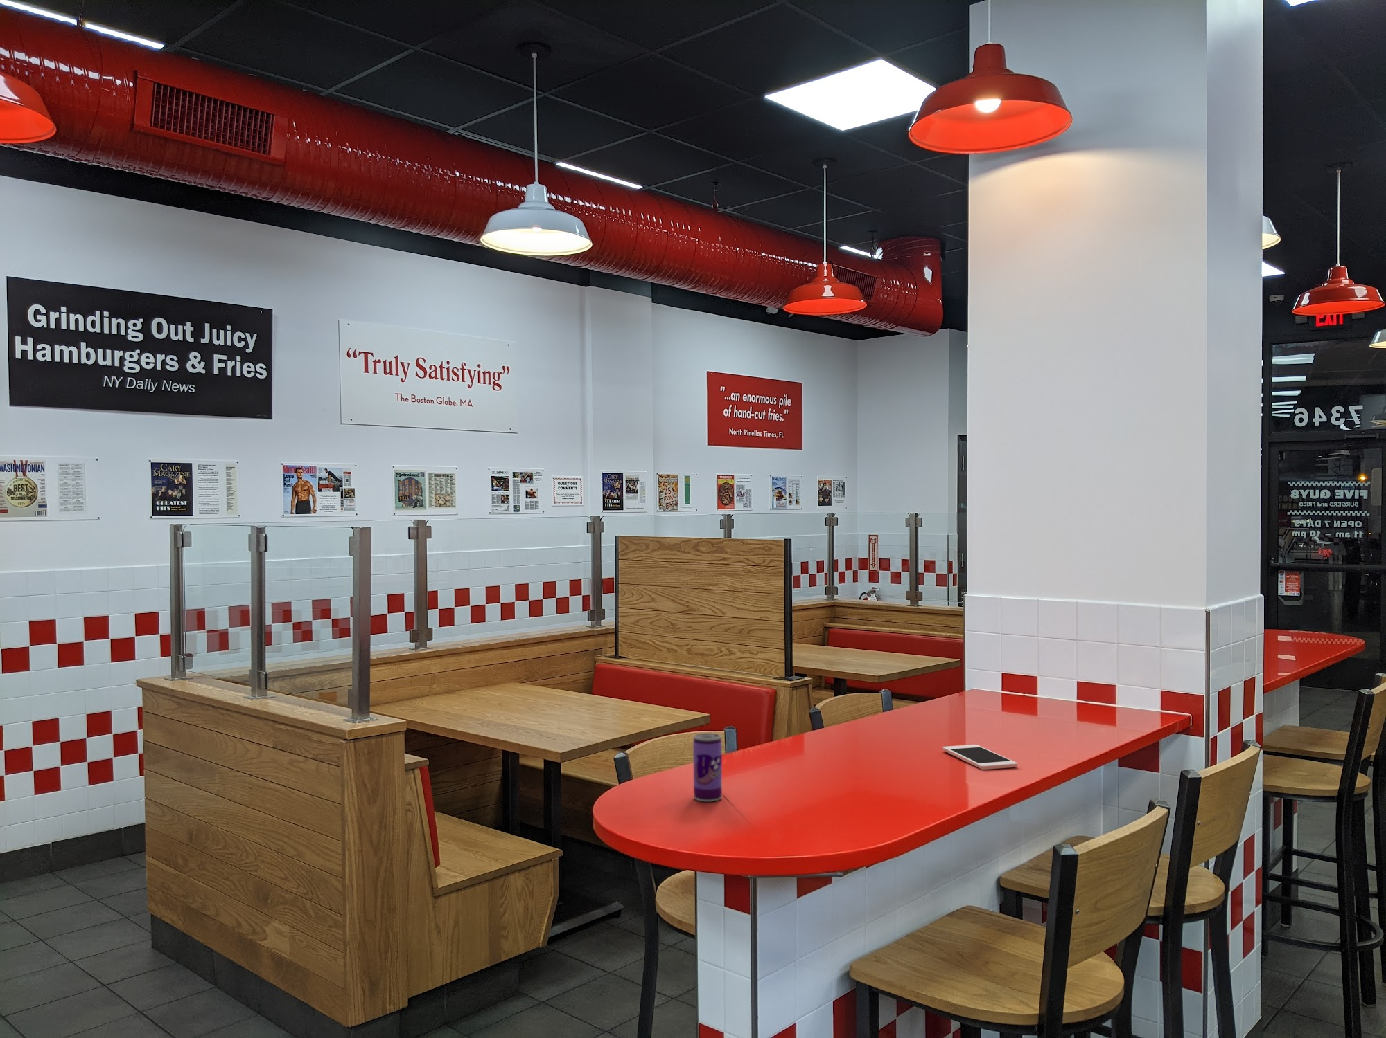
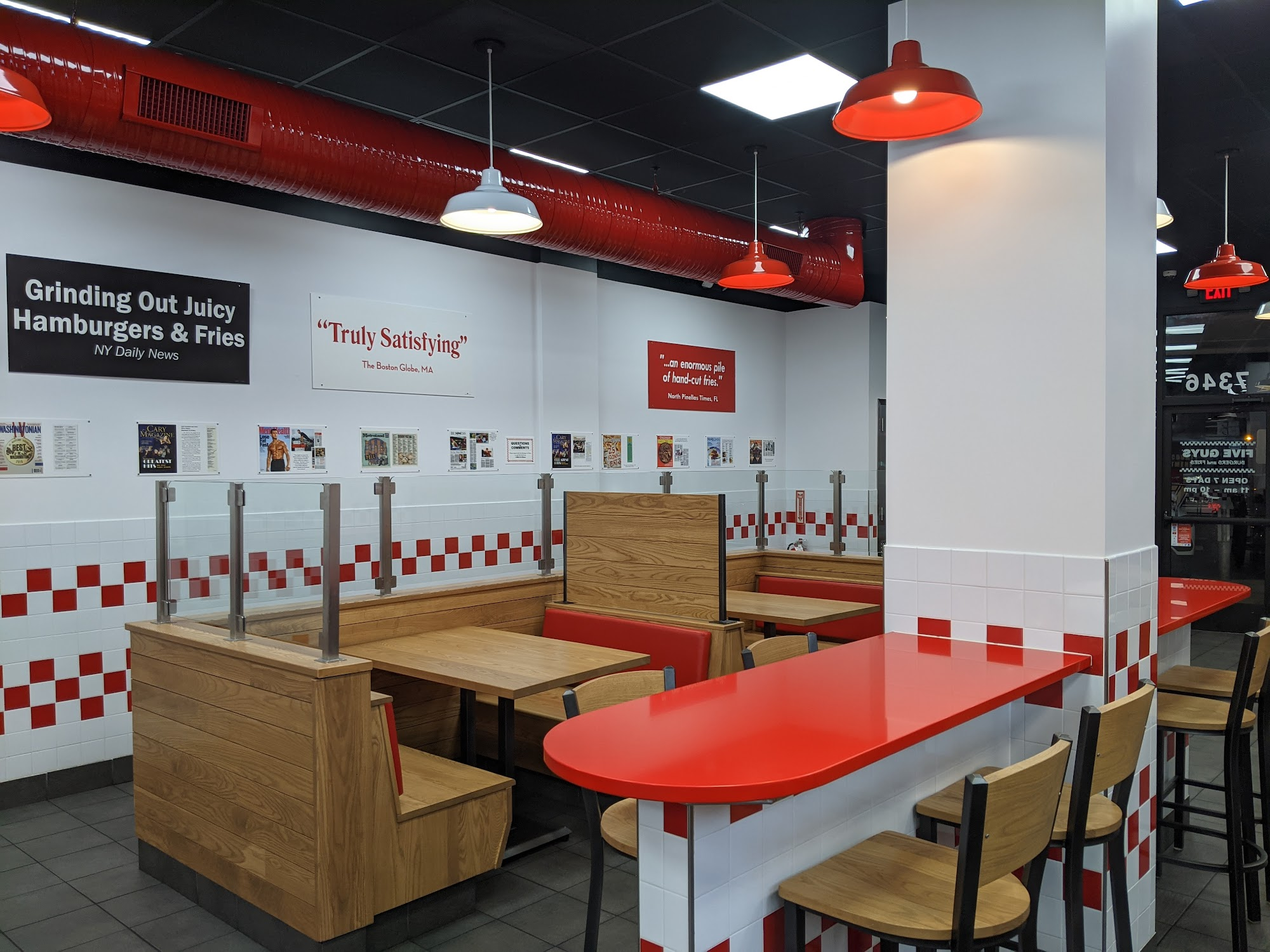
- cell phone (979, 757)
- beverage can (707, 767)
